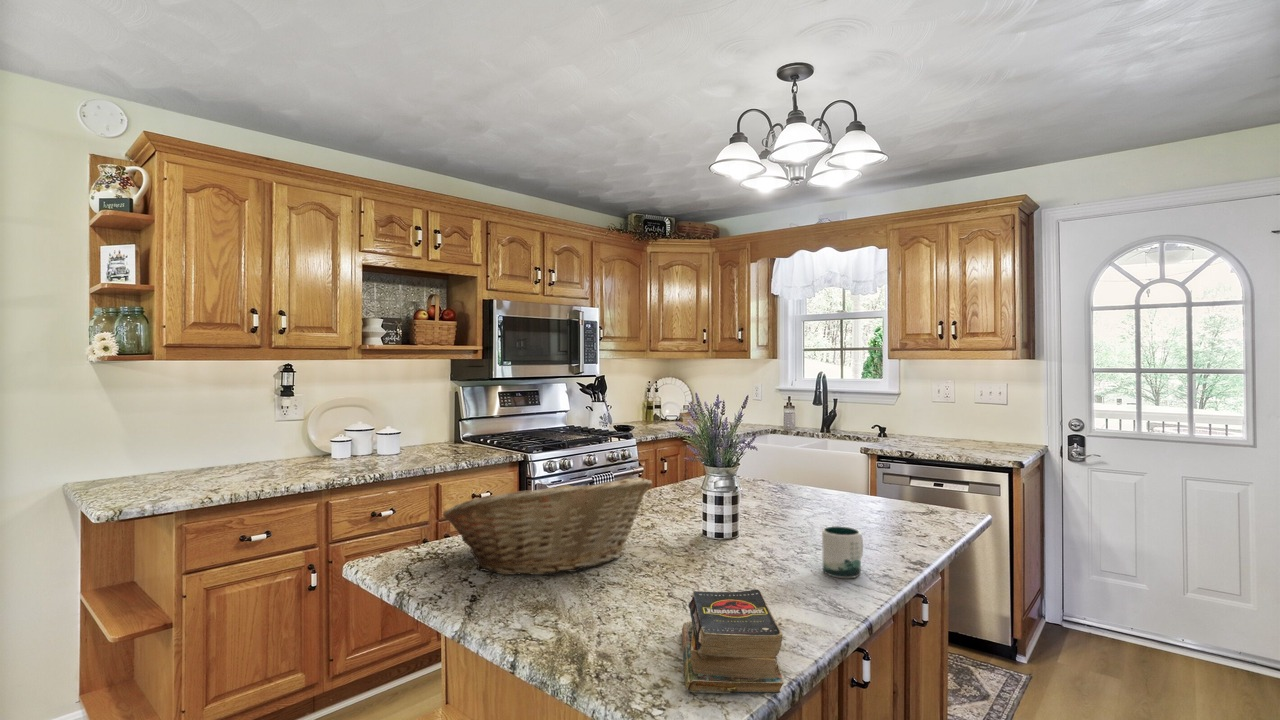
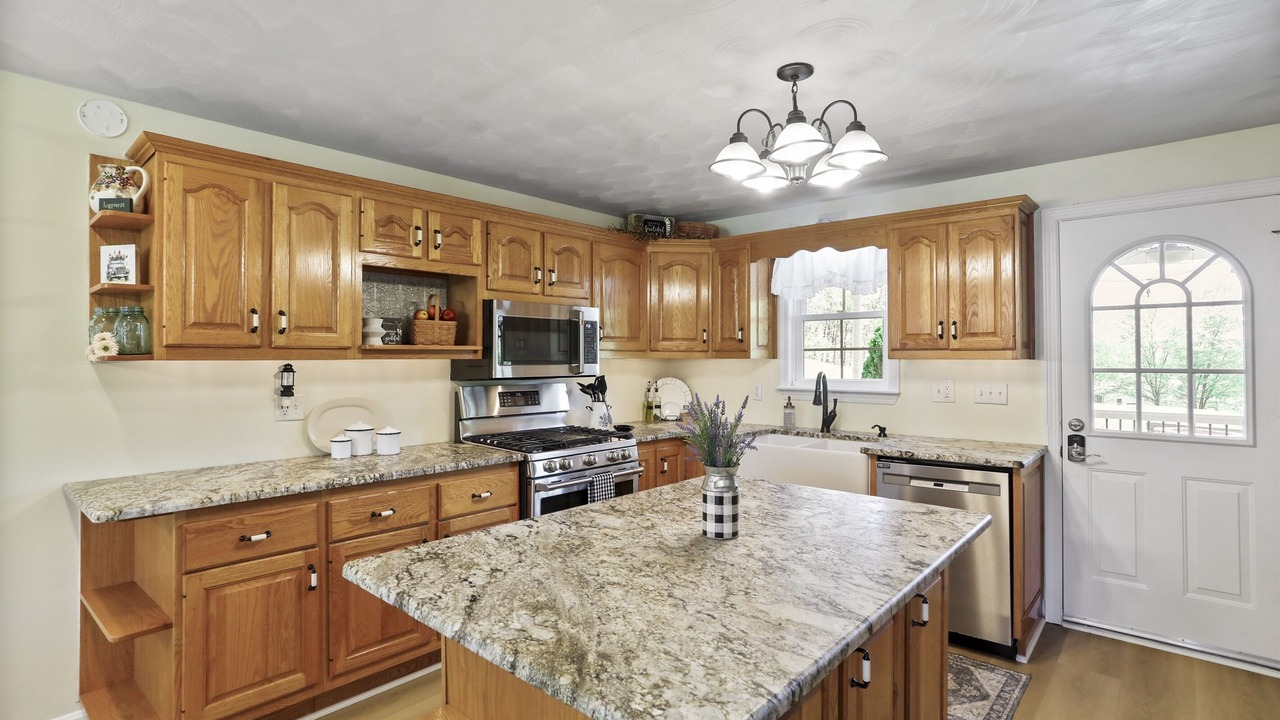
- book (727, 634)
- mug (846, 550)
- fruit basket (552, 515)
